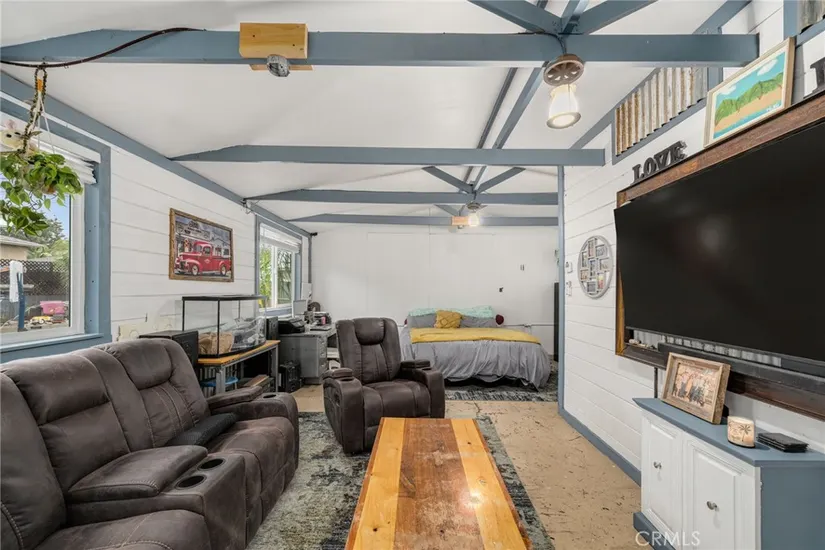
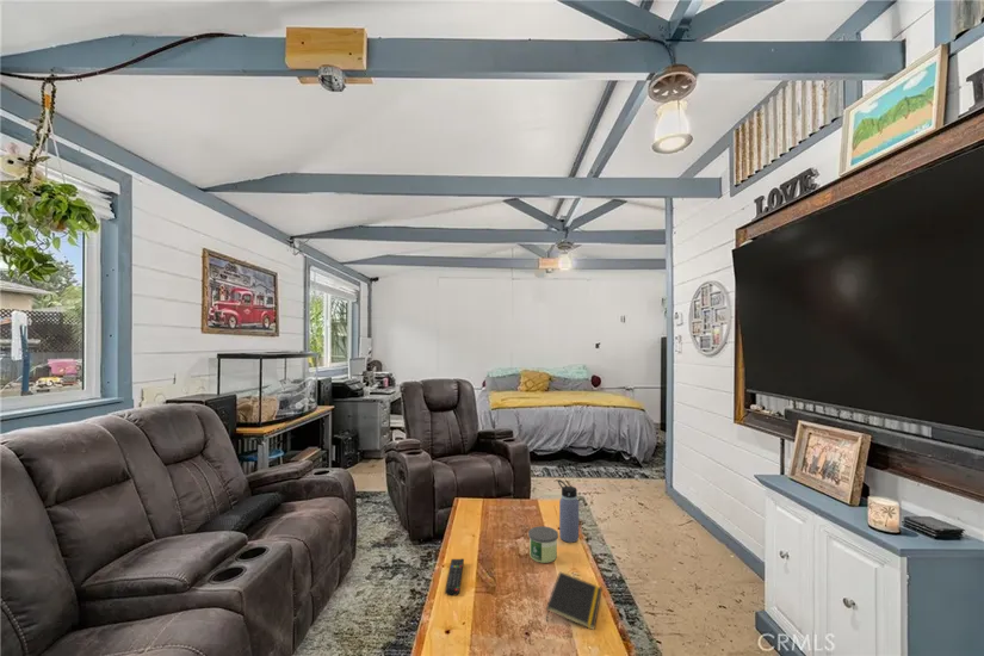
+ remote control (454, 576)
+ water bottle (568, 509)
+ candle (543, 544)
+ notepad (575, 598)
